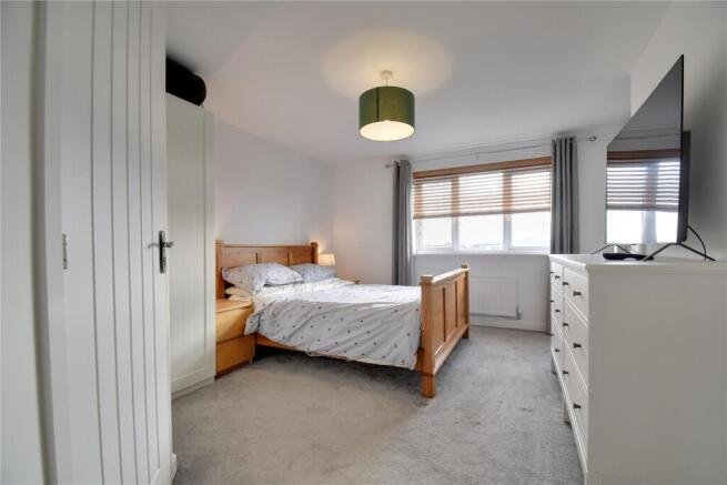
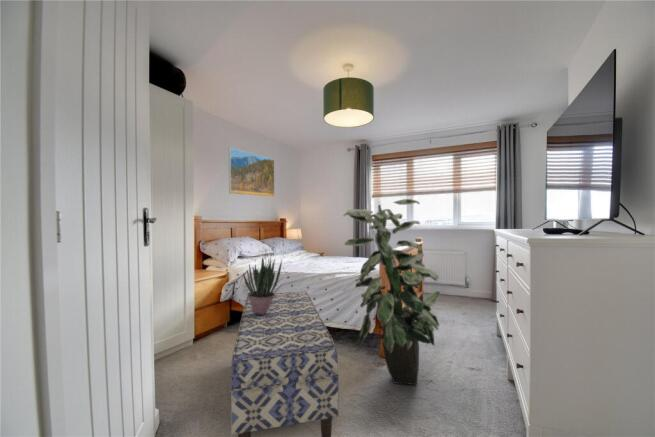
+ bench (281, 352)
+ potted plant (260, 284)
+ indoor plant (395, 290)
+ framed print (253, 174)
